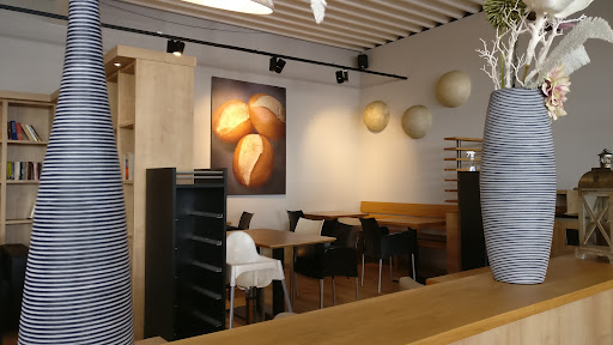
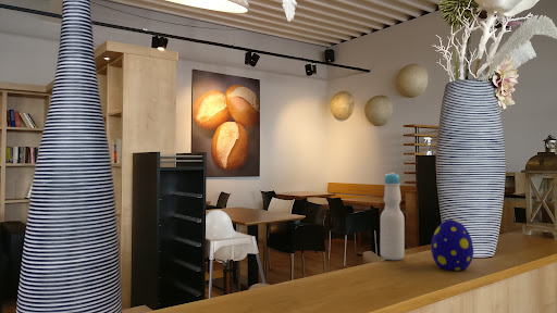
+ decorative egg (451, 242)
+ bottle (392, 215)
